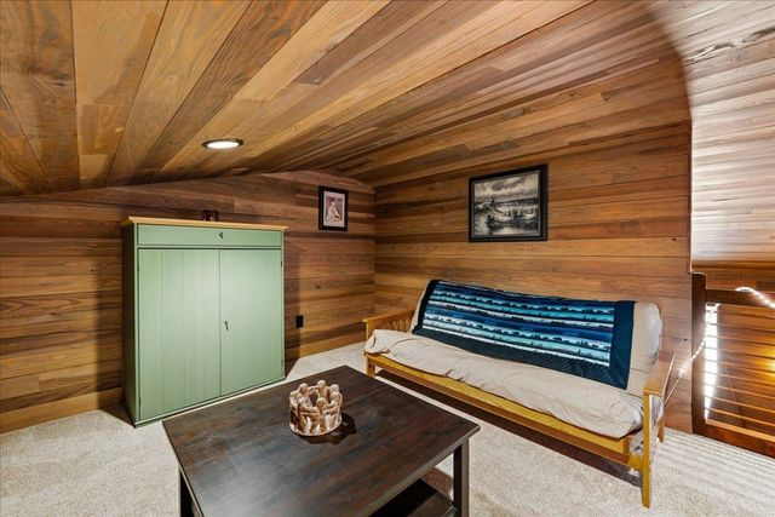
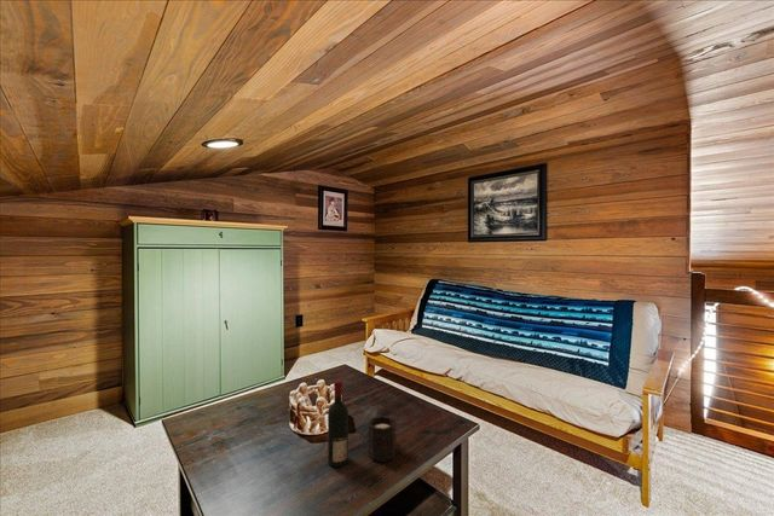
+ alcohol (337, 421)
+ mug (381, 434)
